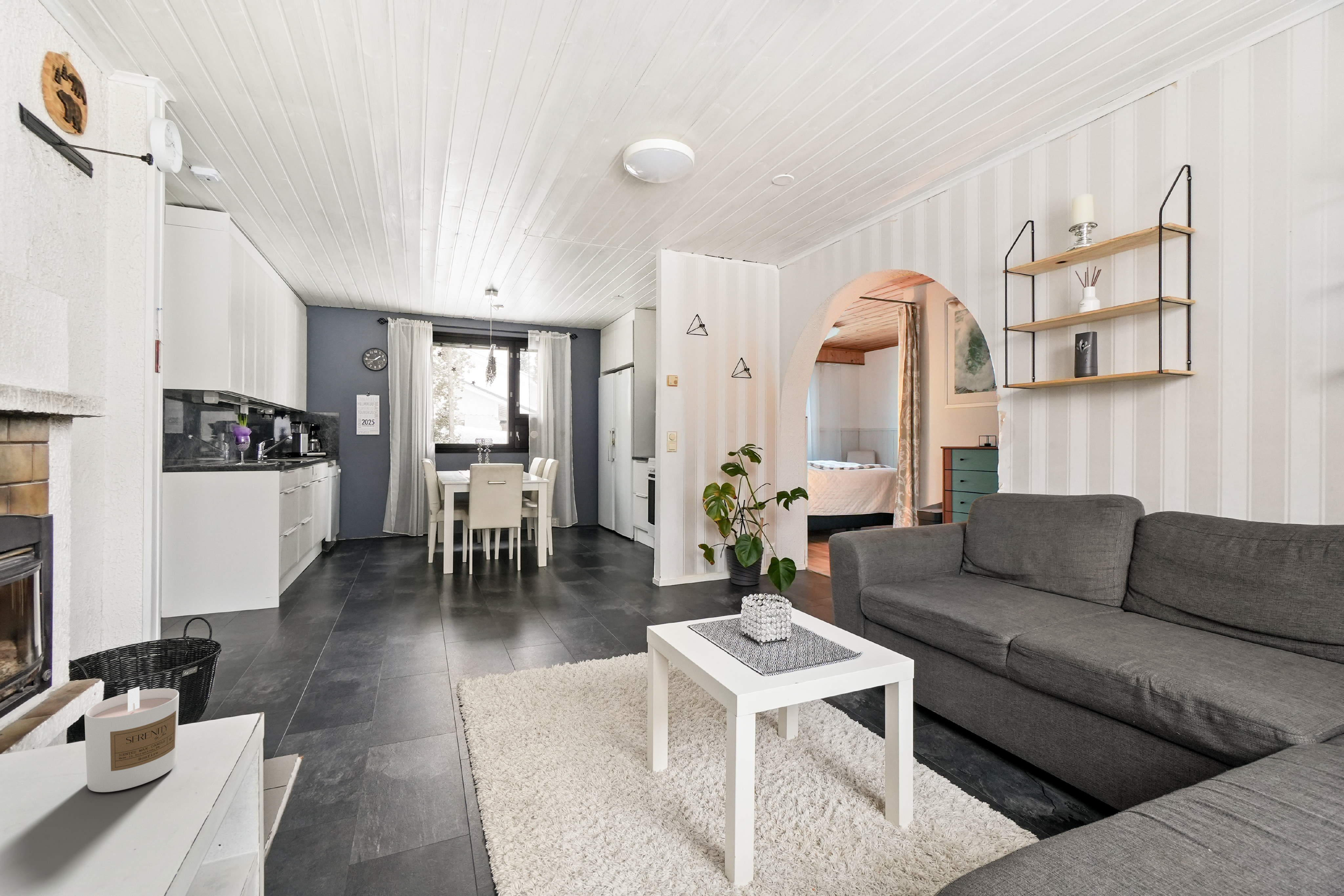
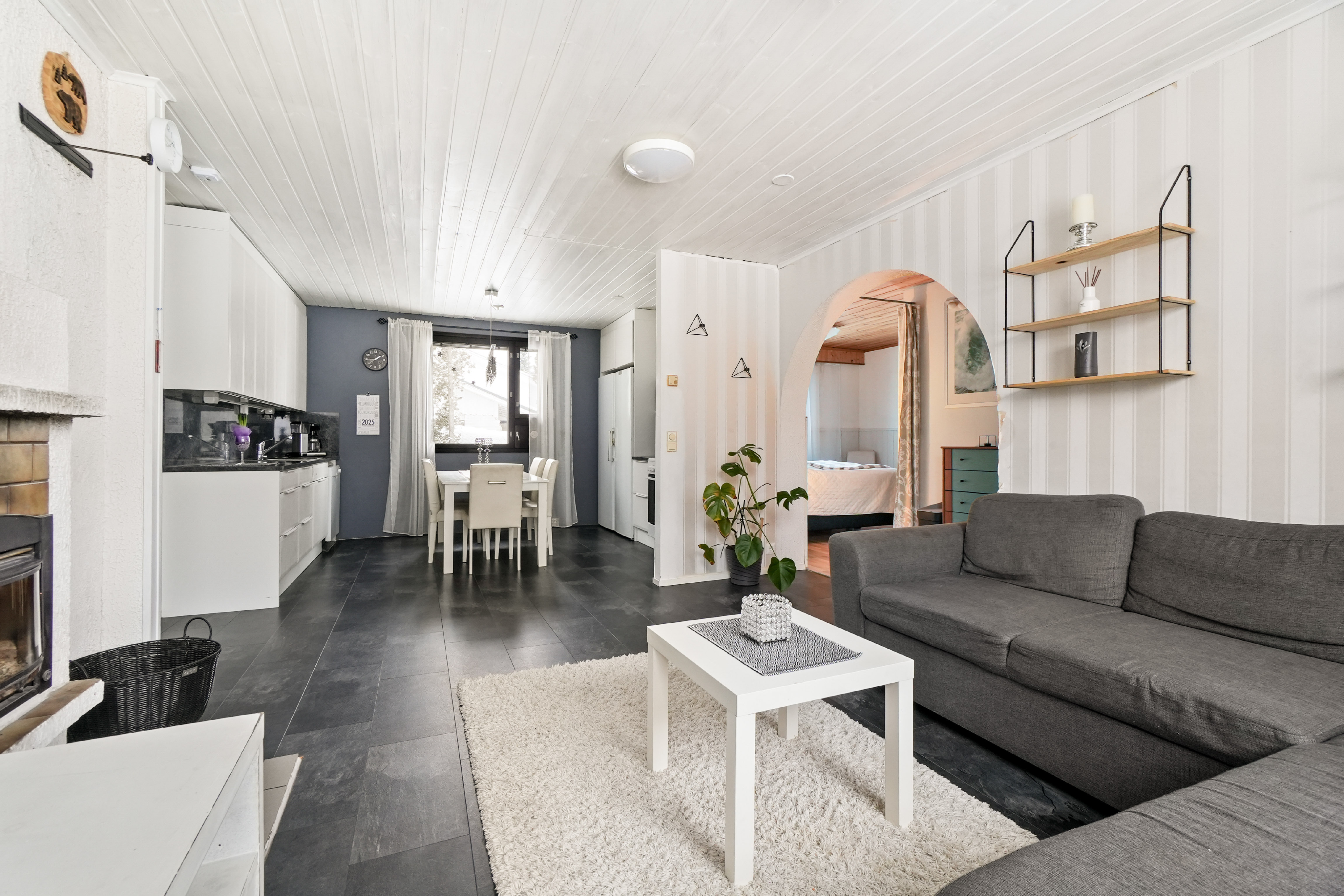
- candle (134, 731)
